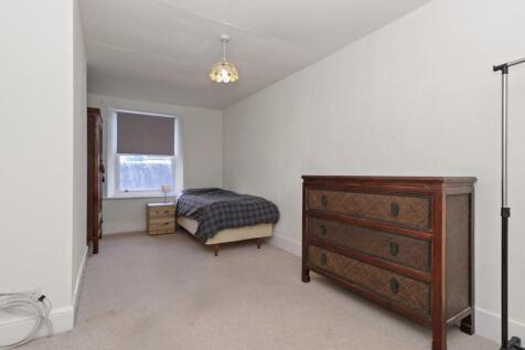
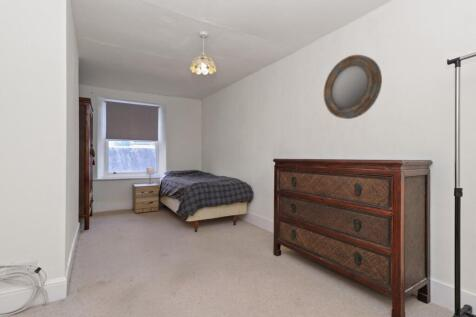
+ home mirror (349, 87)
